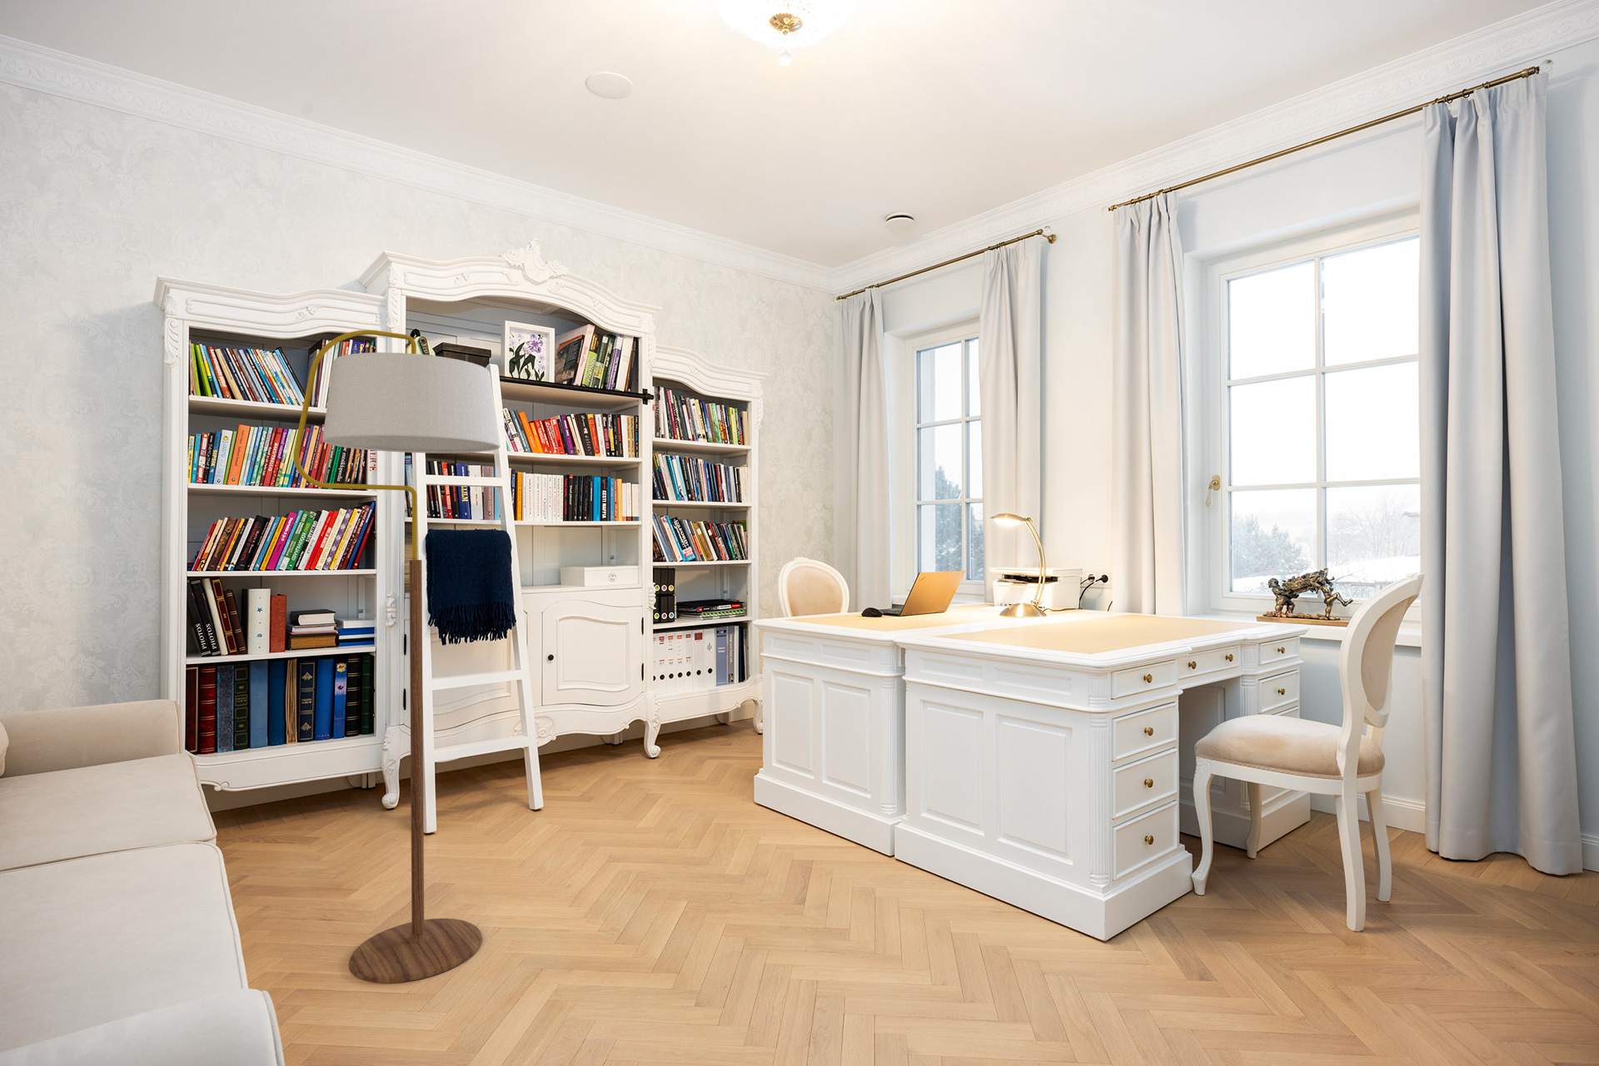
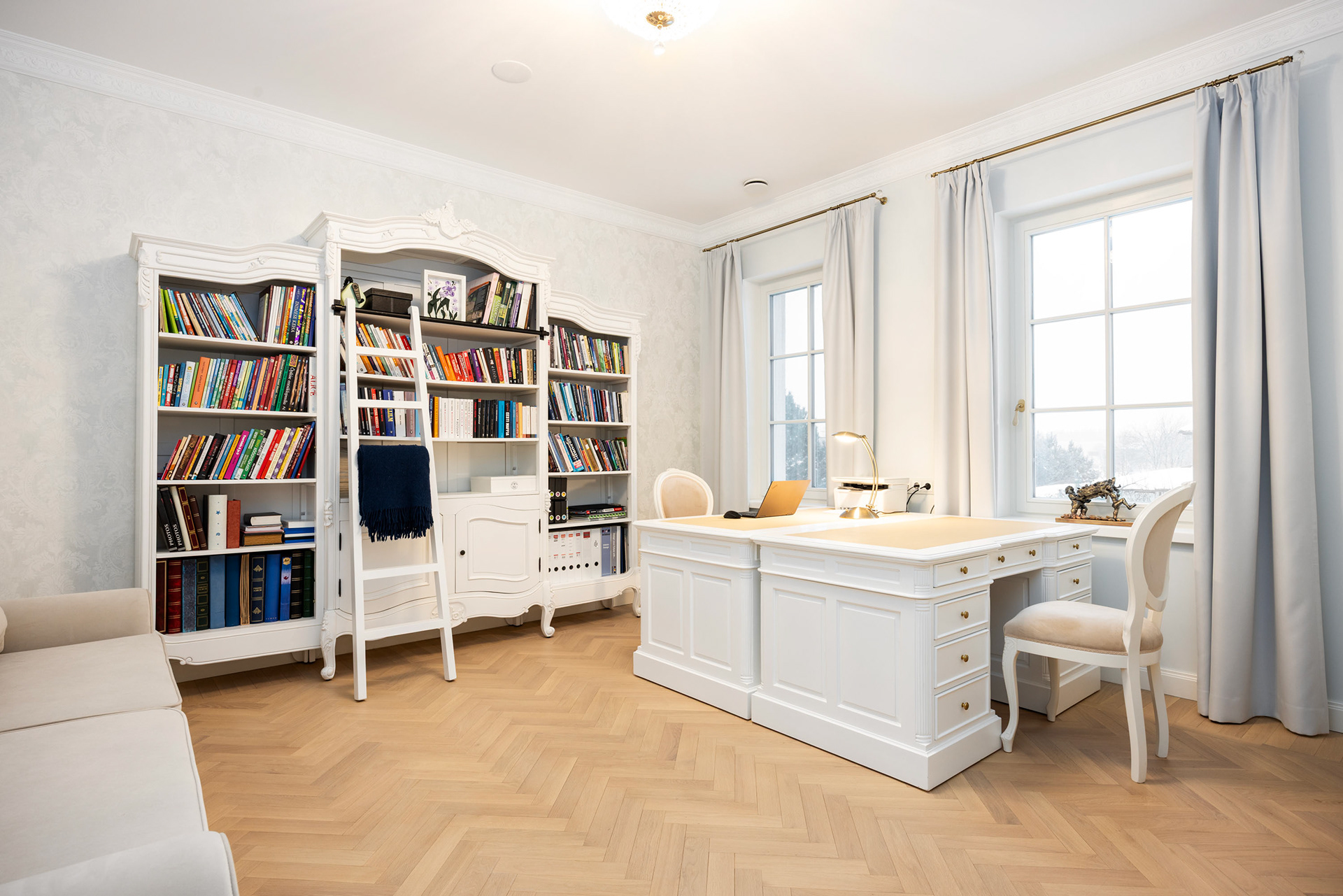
- floor lamp (410, 644)
